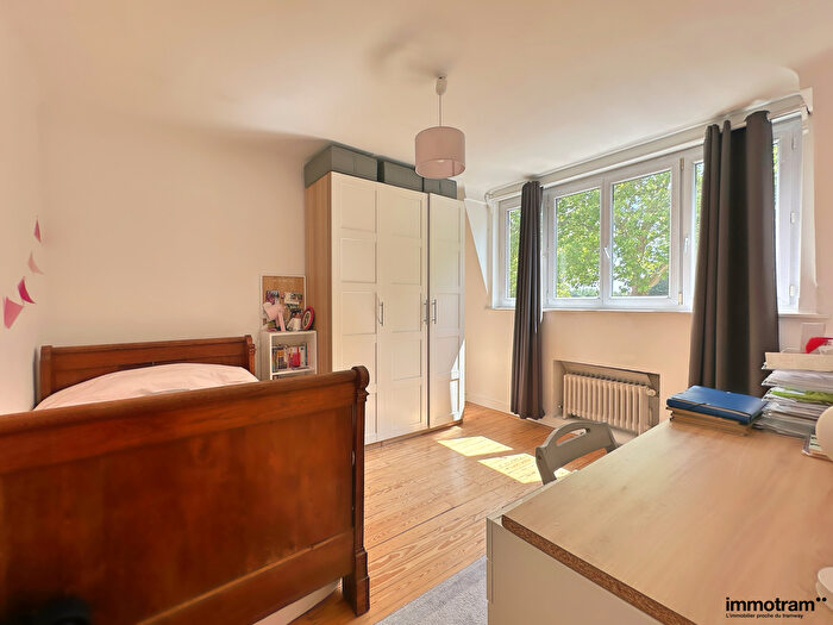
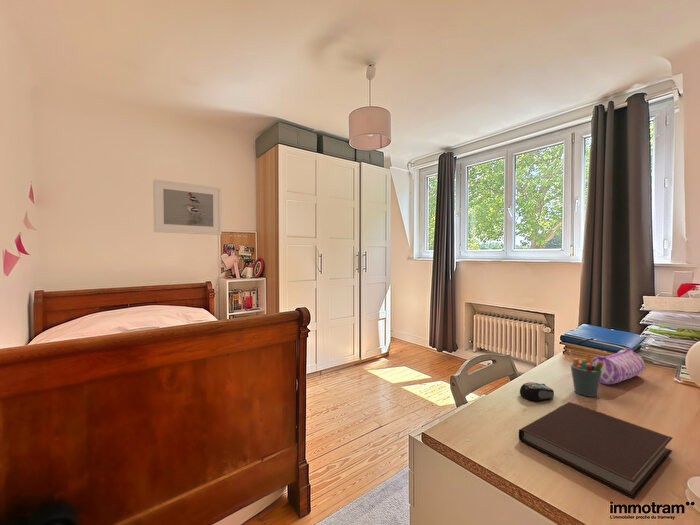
+ pencil case (617, 365)
+ computer mouse (536, 389)
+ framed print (189, 208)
+ notebook (593, 439)
+ pen holder (585, 372)
